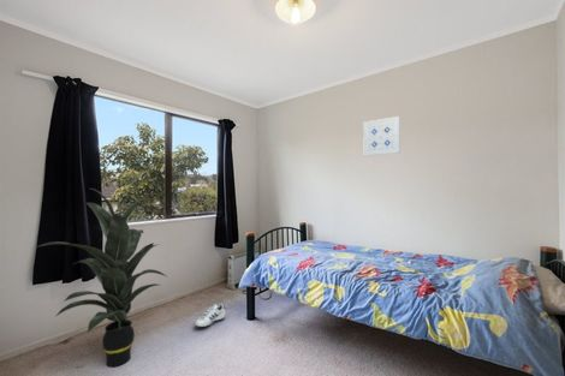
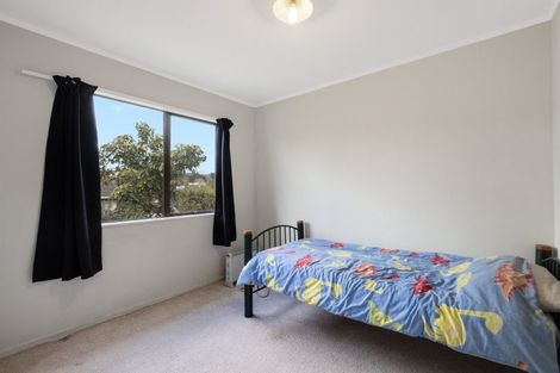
- shoe (210, 315)
- wall art (380, 137)
- indoor plant (111, 273)
